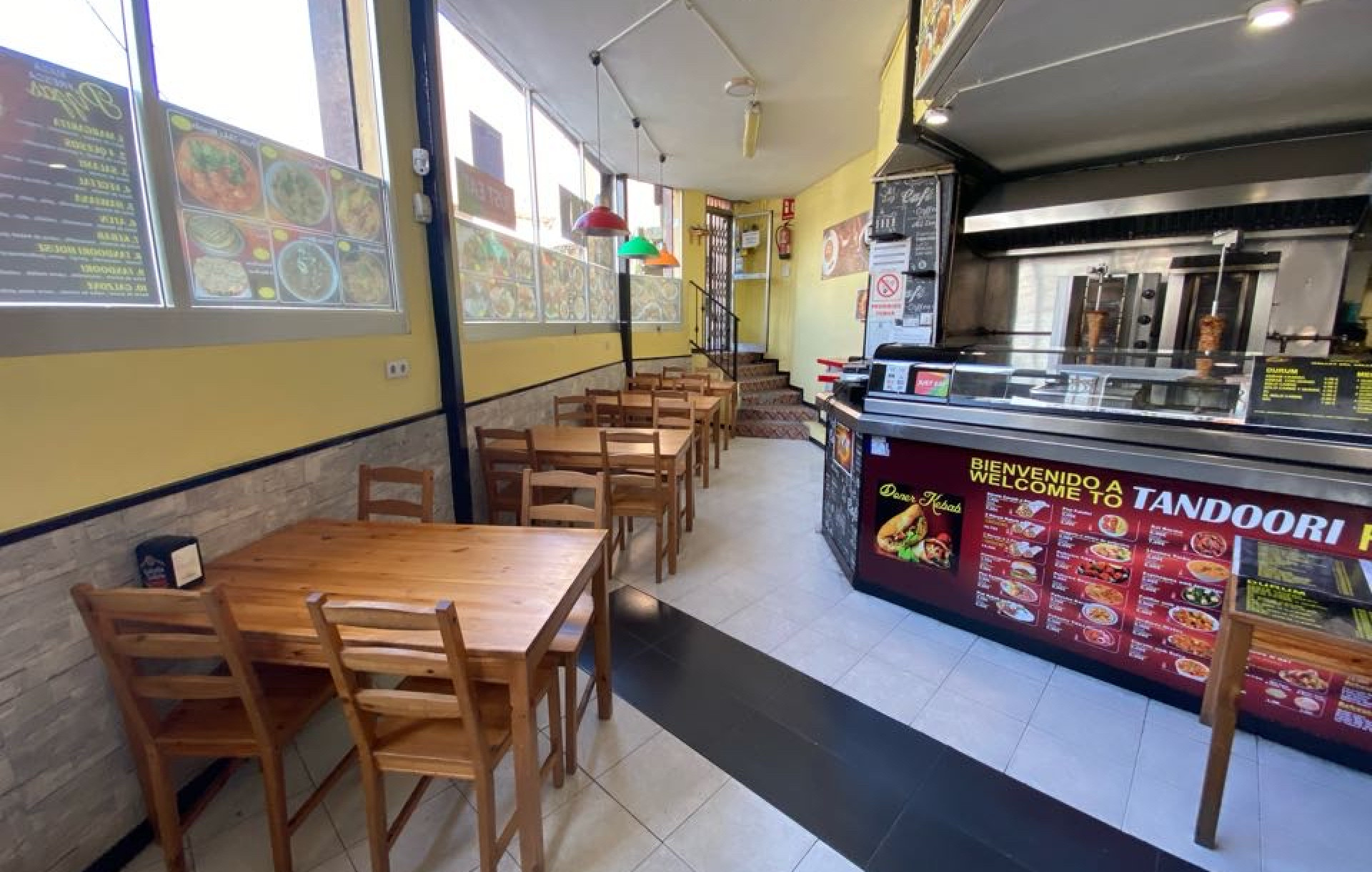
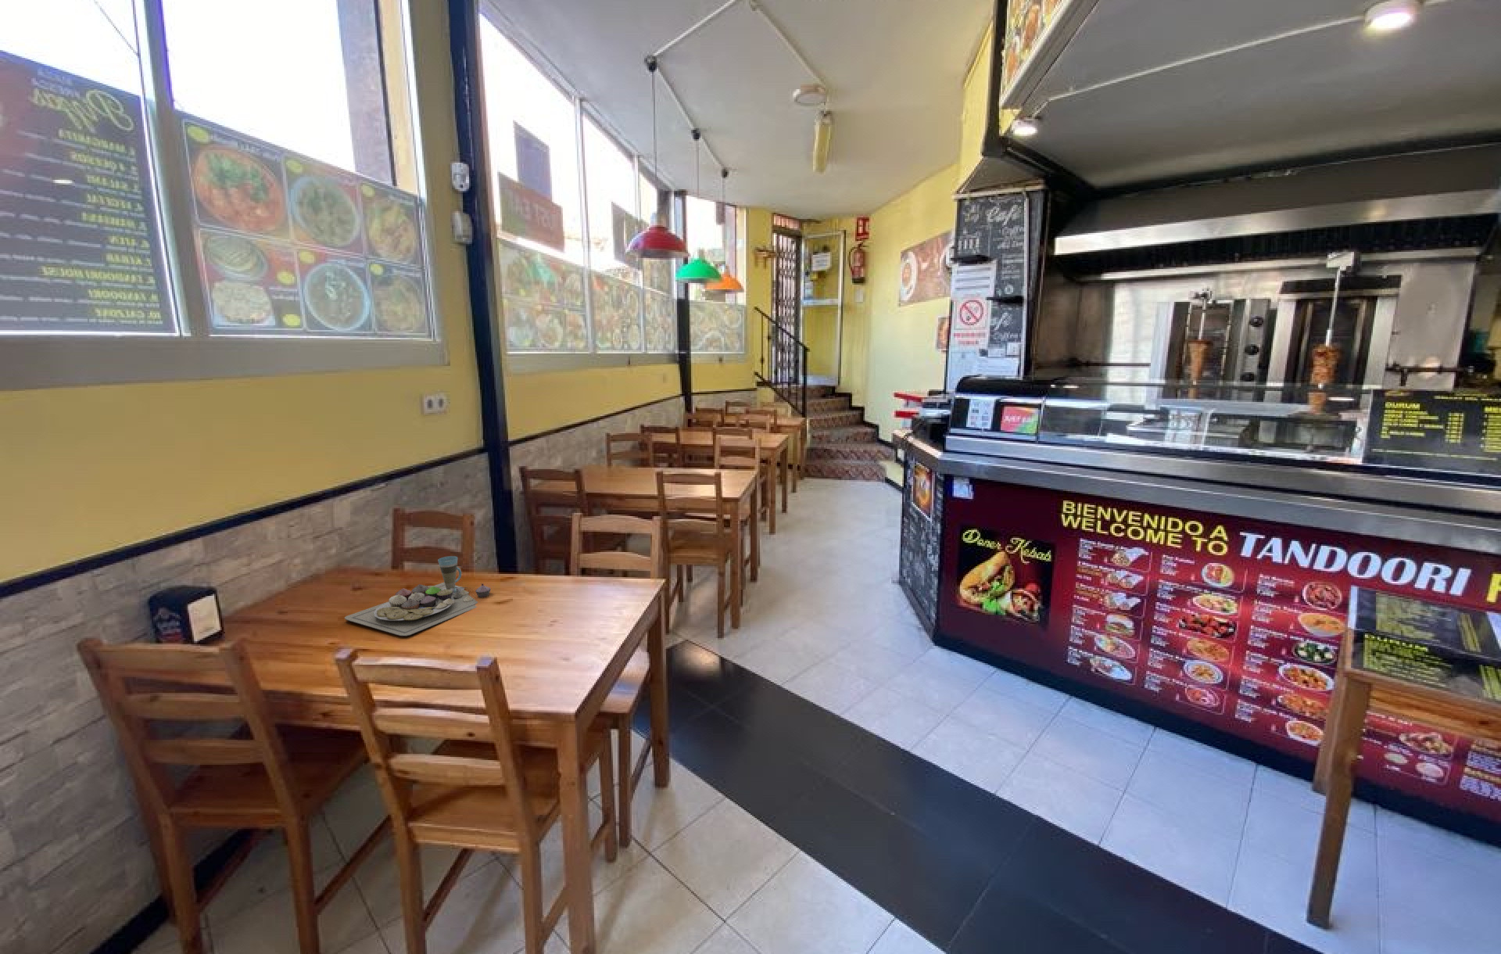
+ food plate (427, 587)
